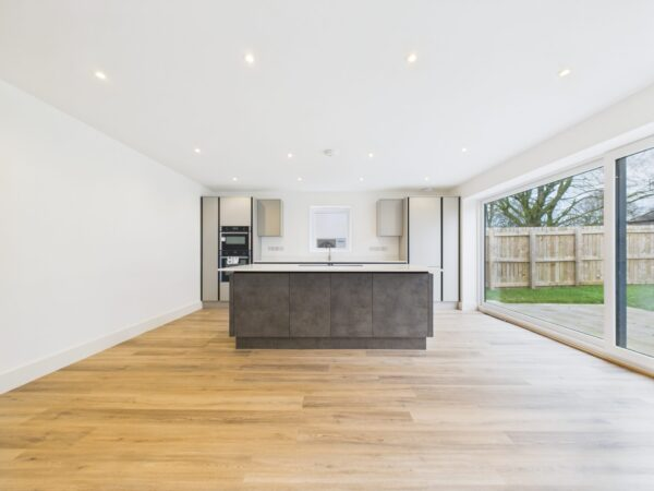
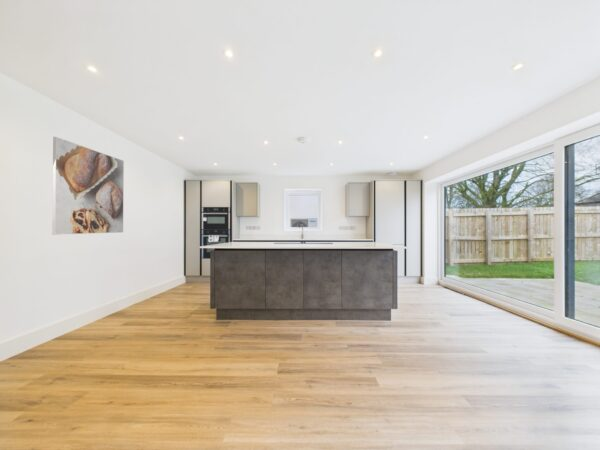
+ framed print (93, 191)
